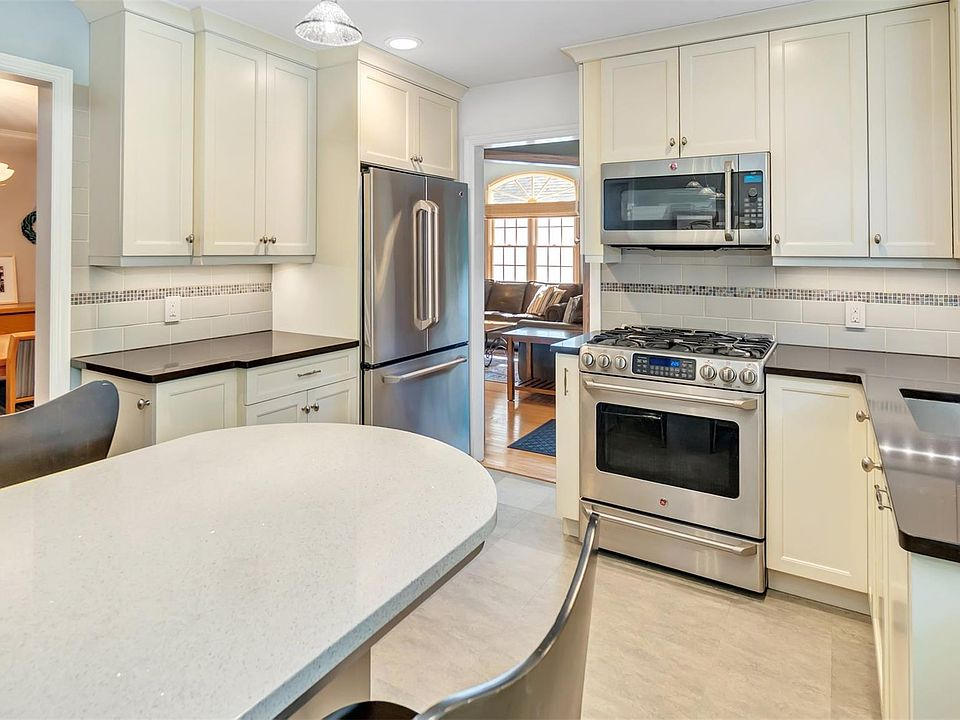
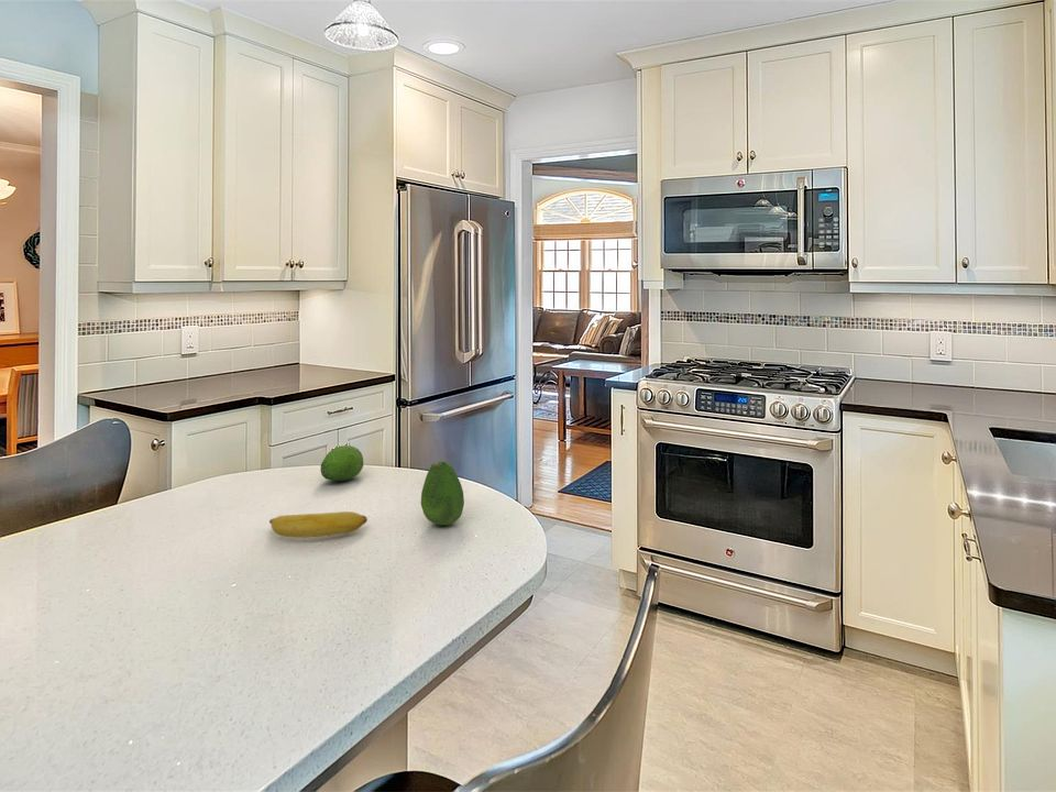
+ banana (318, 521)
+ fruit (342, 463)
+ fruit (442, 493)
